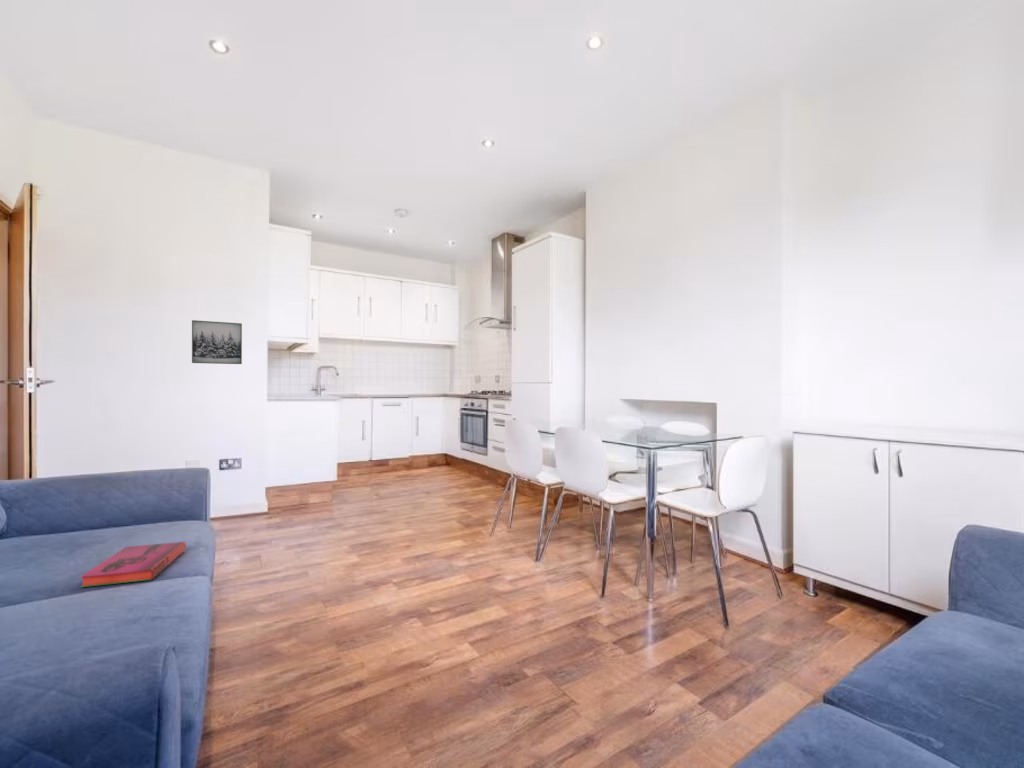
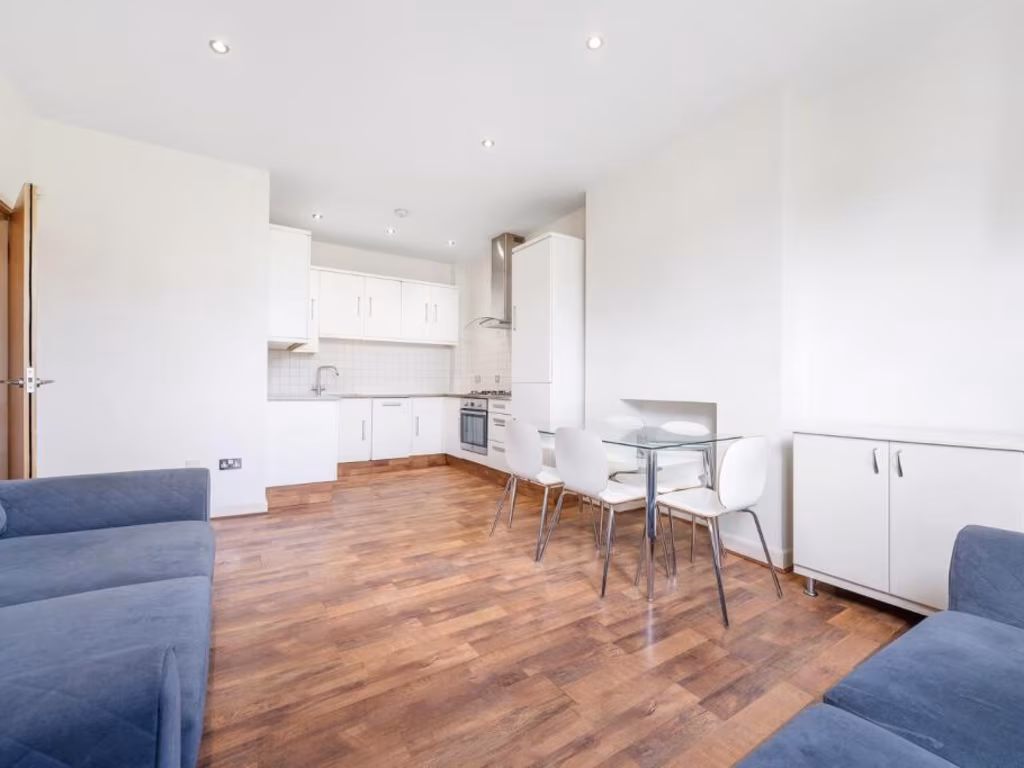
- hardback book (138, 562)
- wall art (217, 342)
